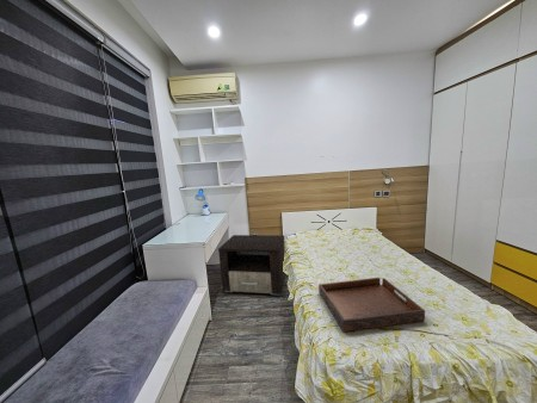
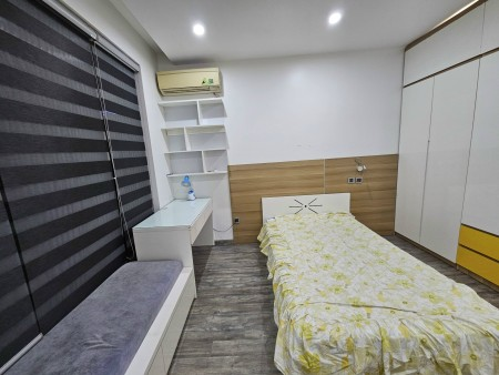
- serving tray (365, 299)
- nightstand (254, 262)
